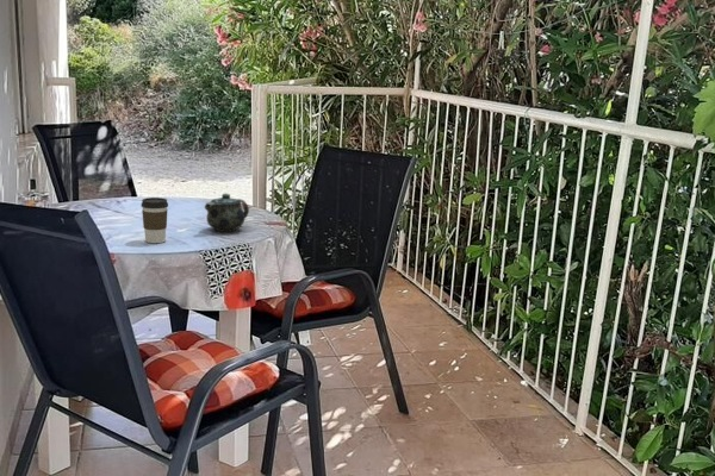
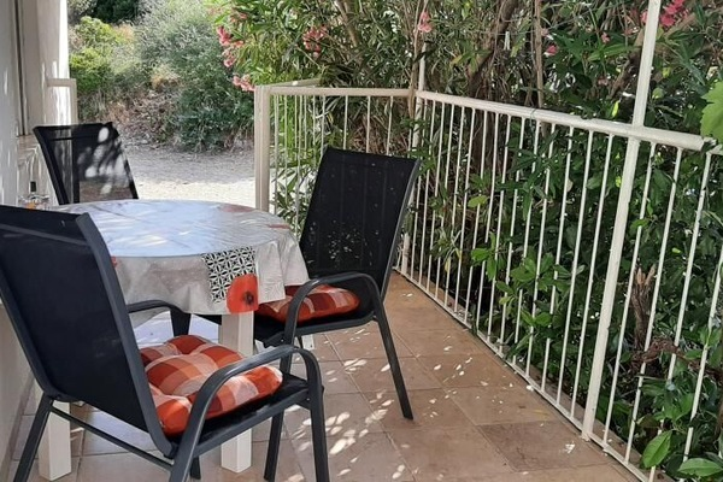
- coffee cup (155, 220)
- chinaware (226, 211)
